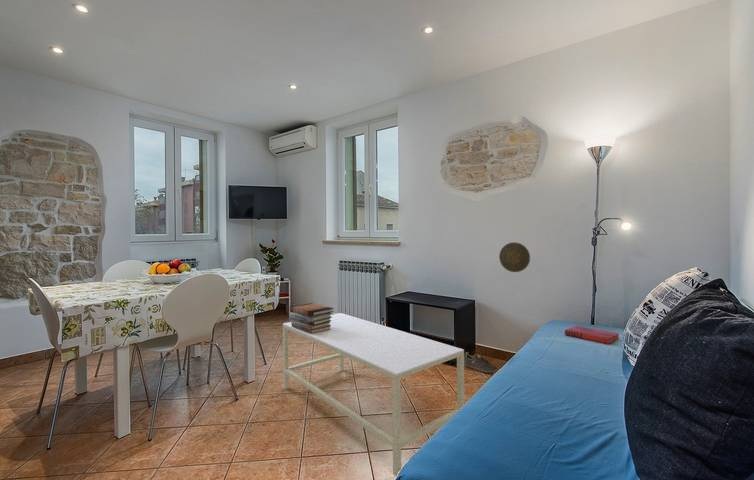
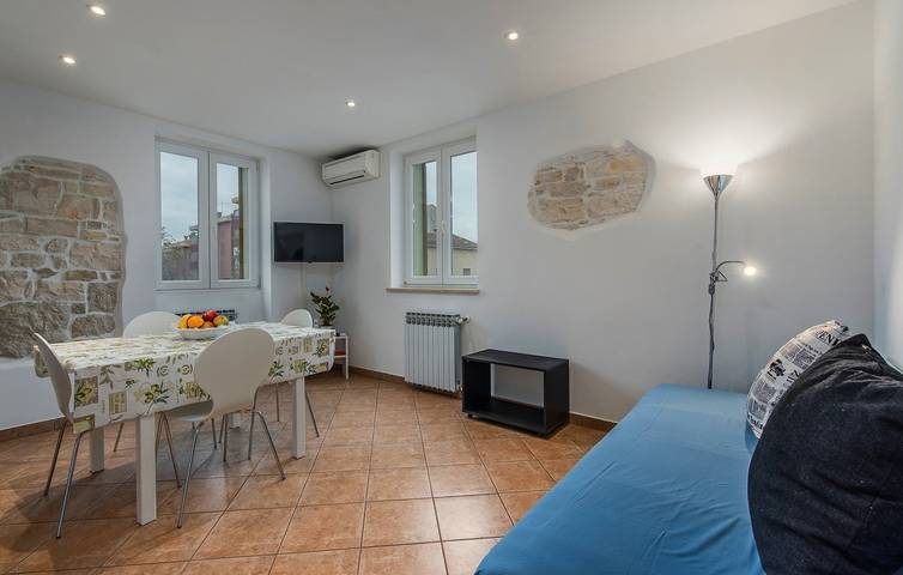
- book stack (310, 317)
- decorative plate (513, 257)
- coffee table (363, 364)
- sneaker (479, 362)
- hardback book (591, 334)
